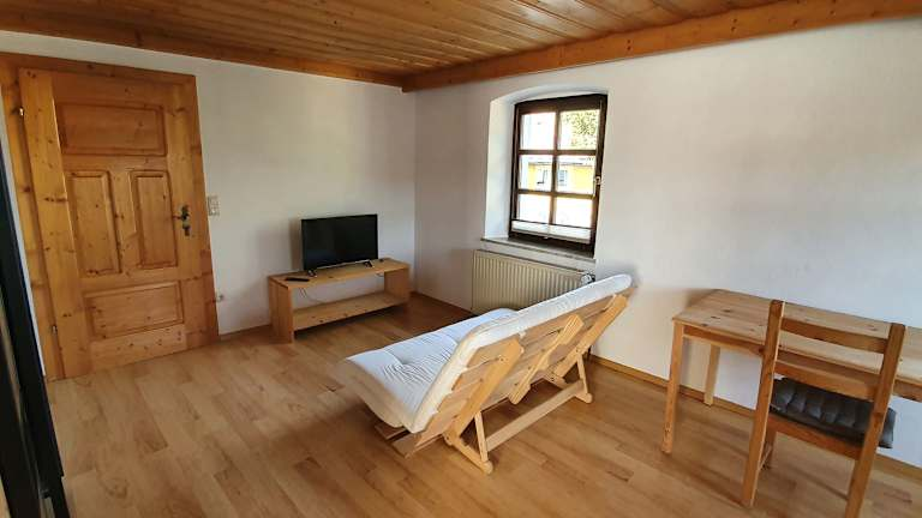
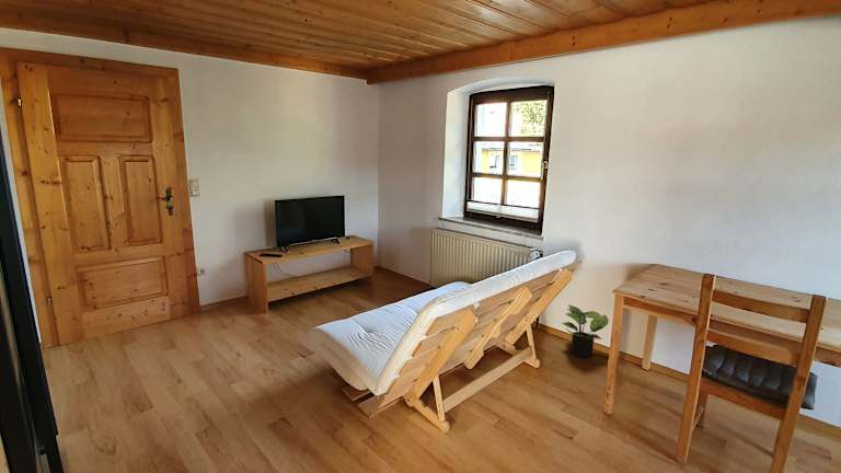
+ potted plant (579, 328)
